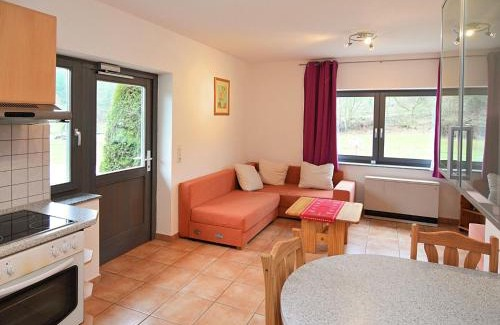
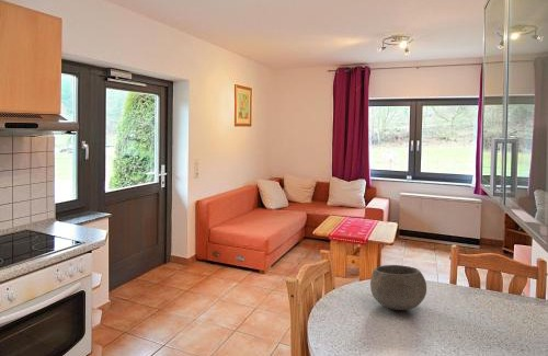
+ bowl (398, 288)
